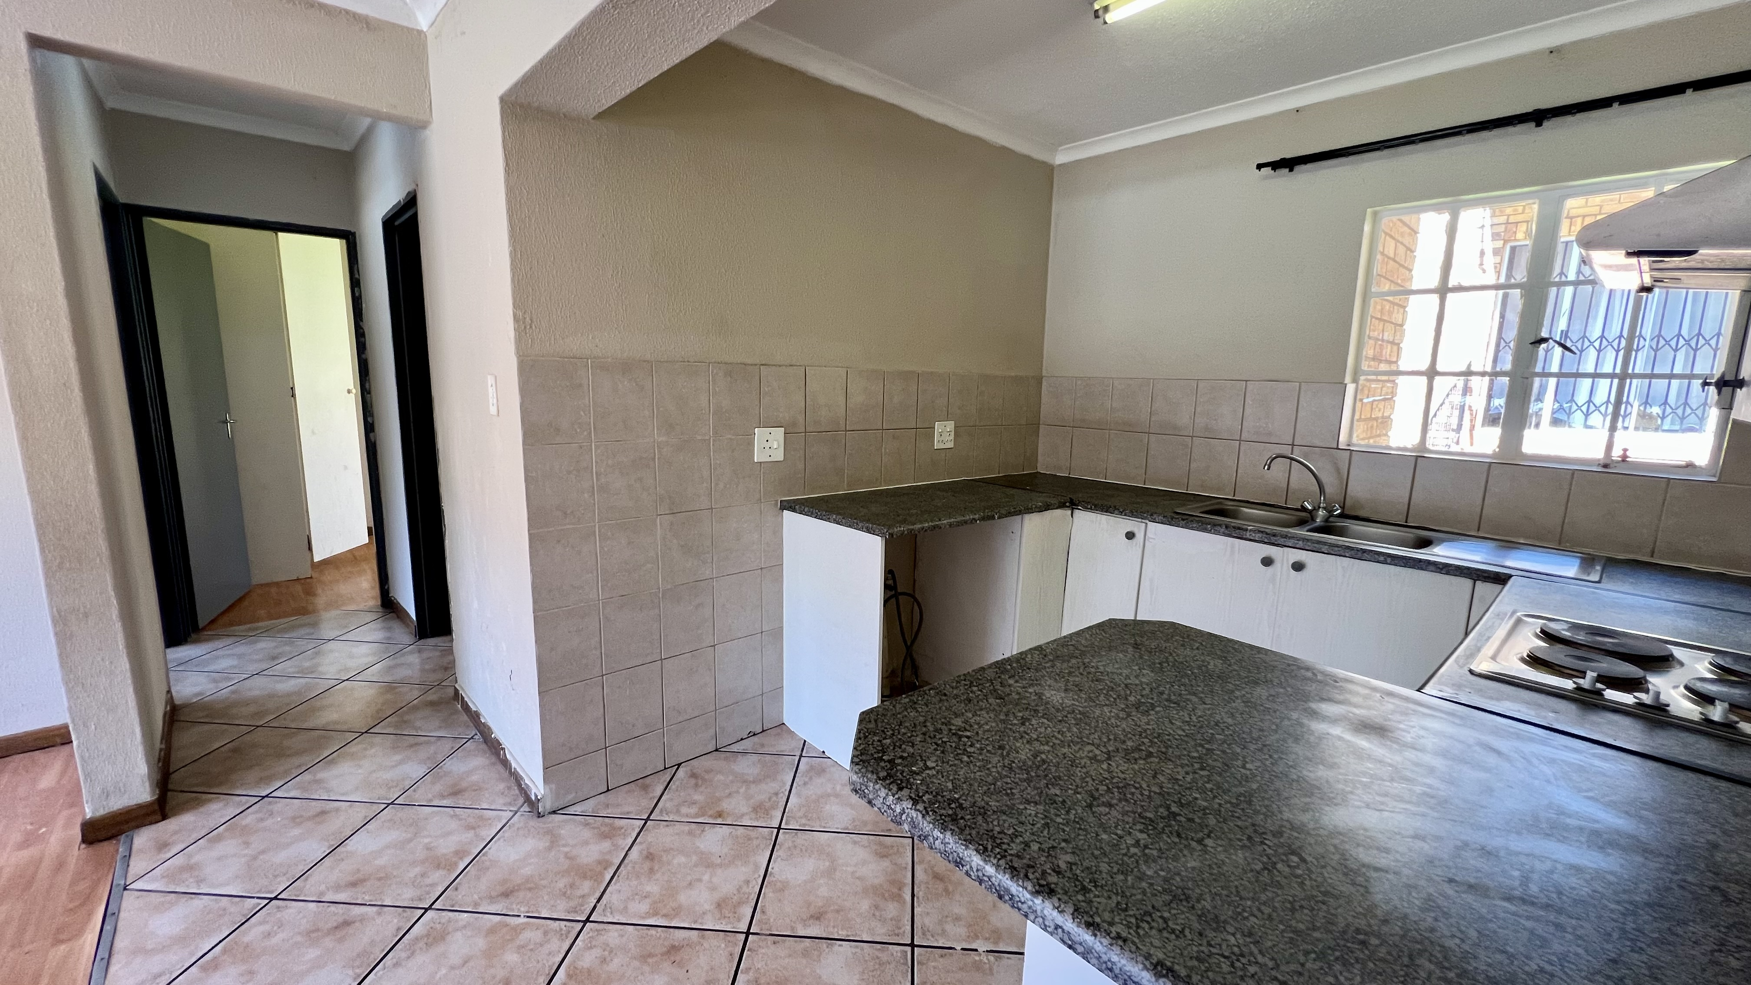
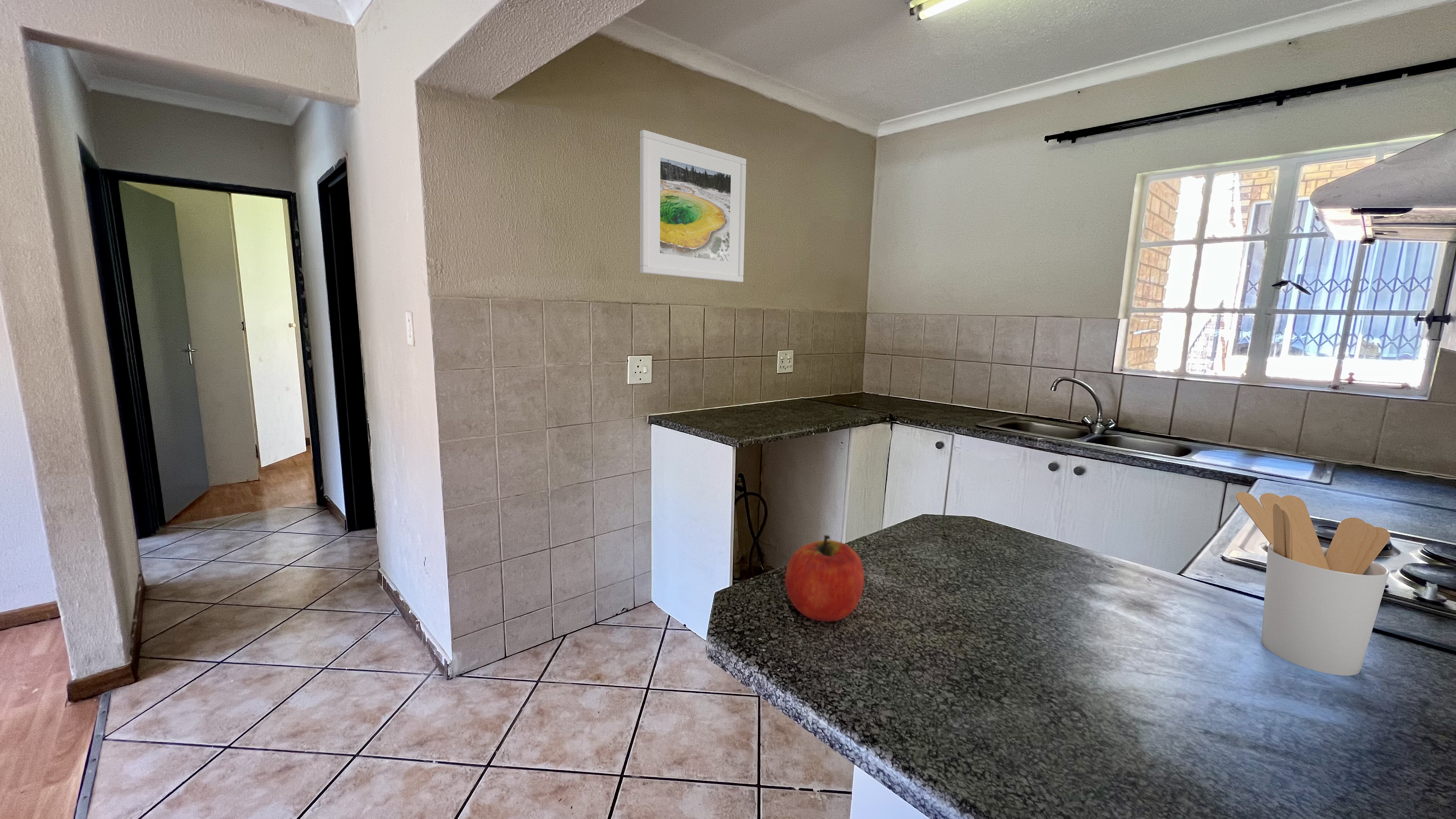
+ apple (825, 576)
+ utensil holder (1300, 574)
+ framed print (696, 213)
